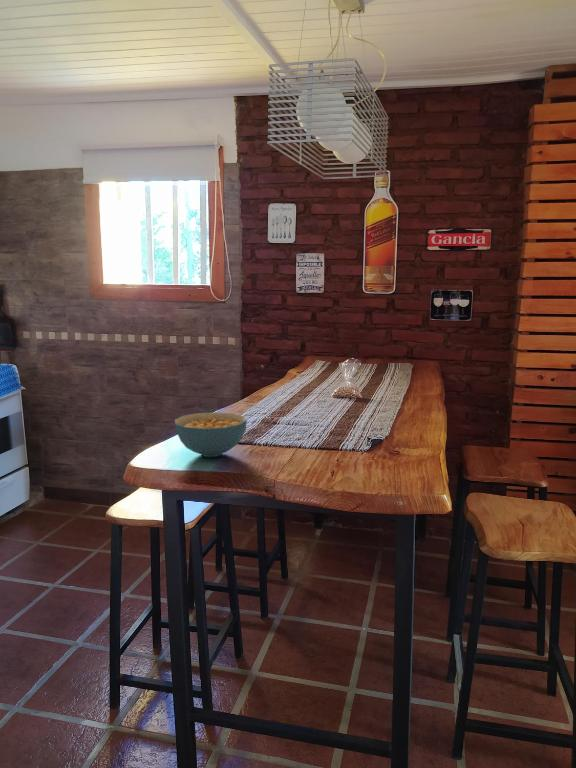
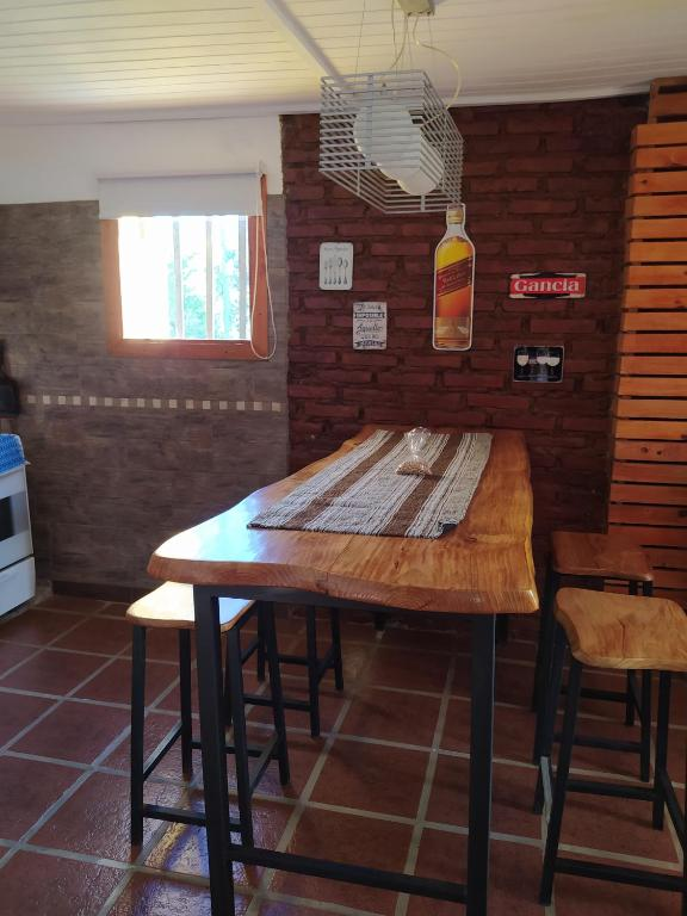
- cereal bowl (211, 437)
